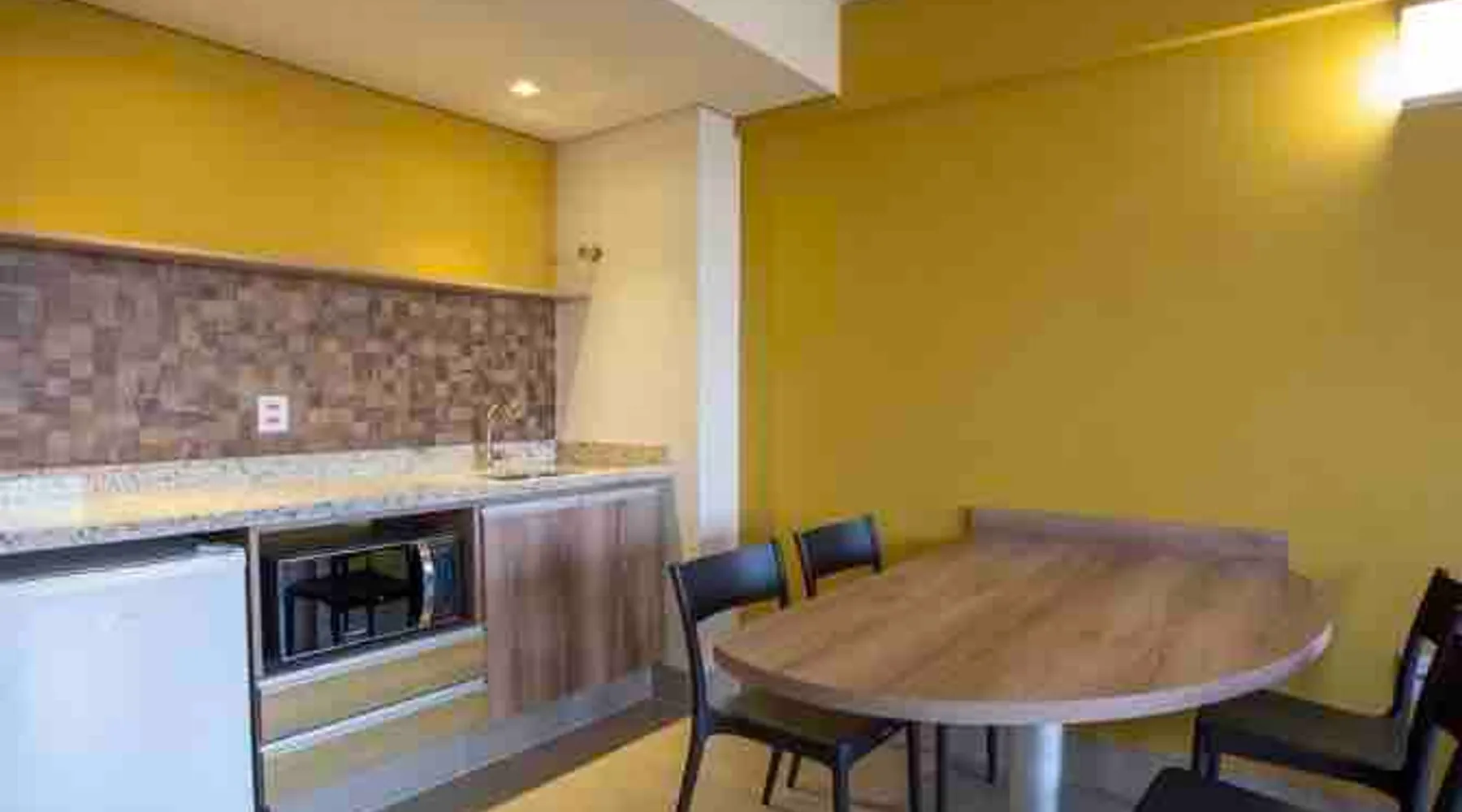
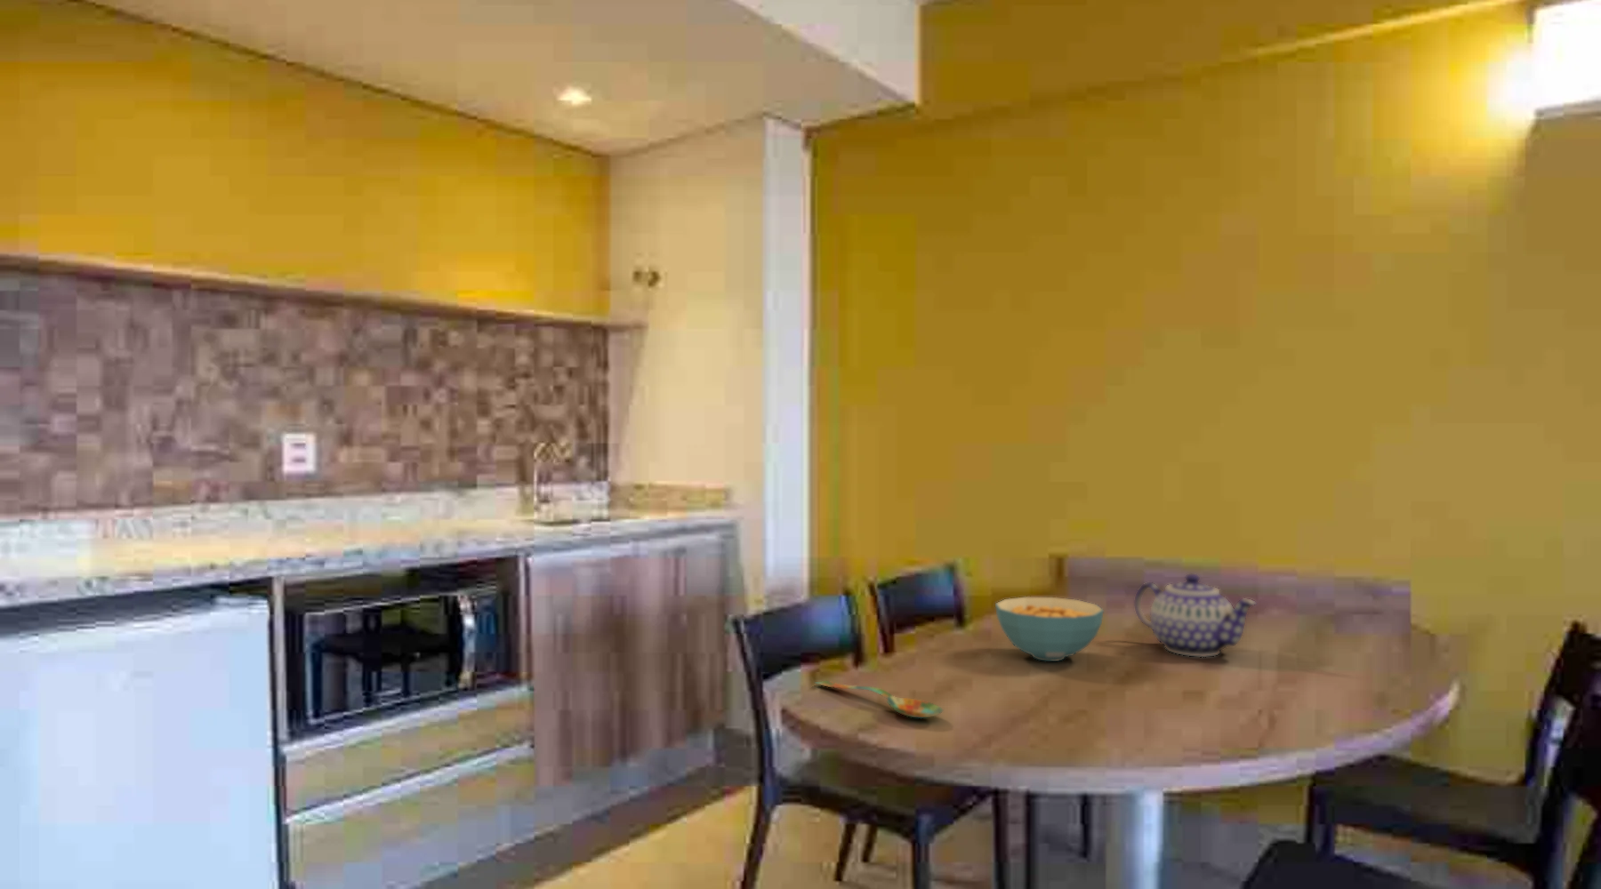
+ spoon (874, 692)
+ teapot (1191, 612)
+ cereal bowl (1048, 632)
